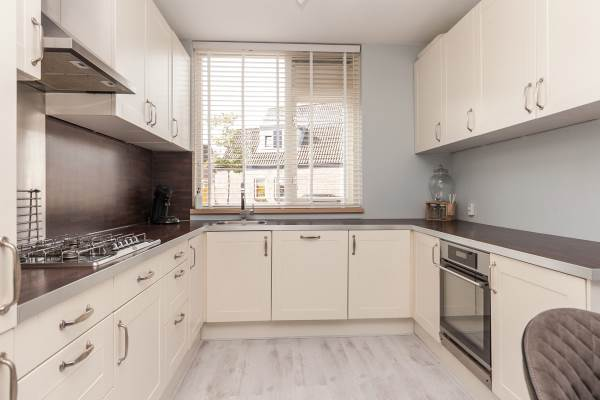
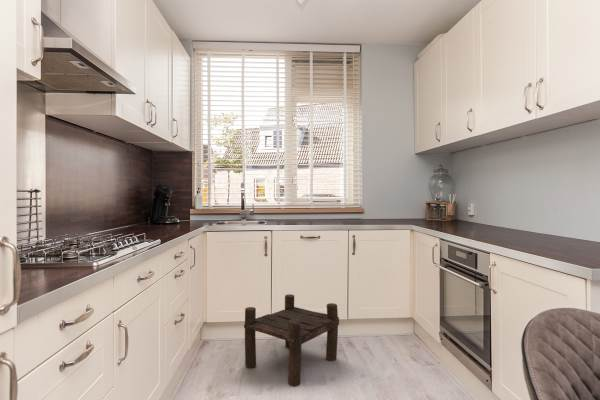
+ stool (291, 334)
